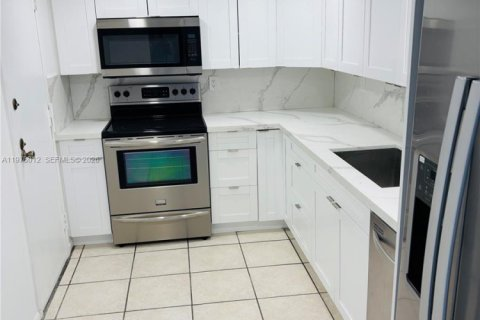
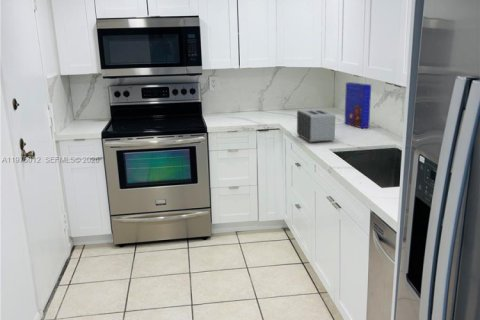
+ cereal box (357, 104)
+ toaster (314, 124)
